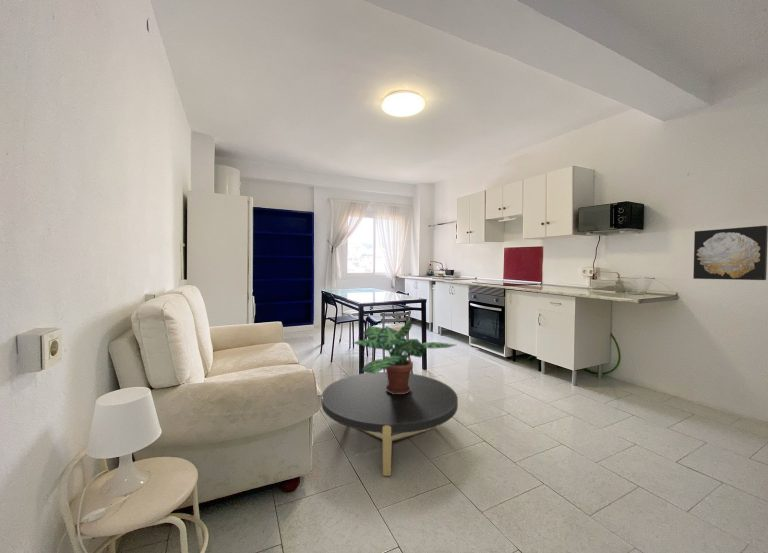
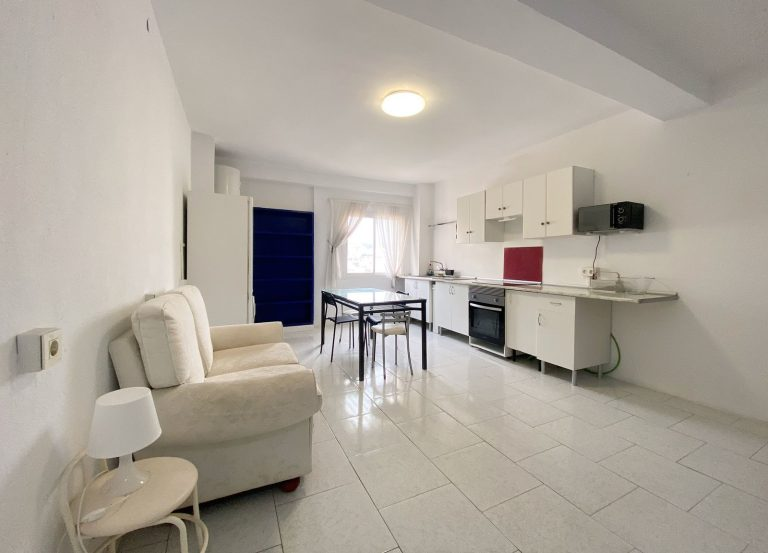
- potted plant (393, 352)
- wall art (728, 254)
- coffee table (389, 416)
